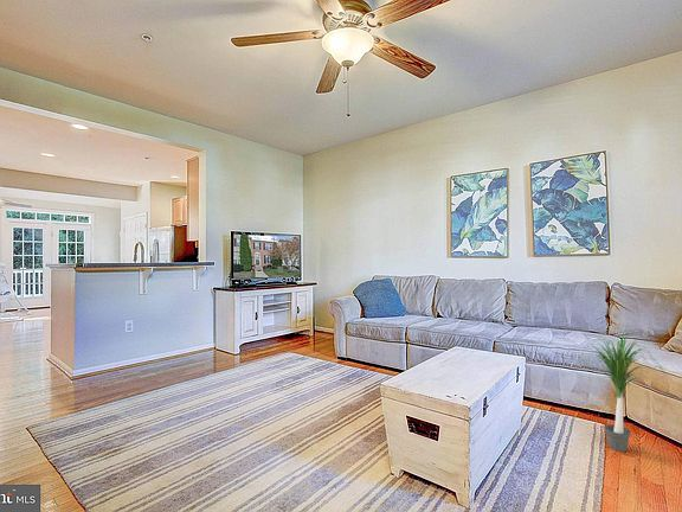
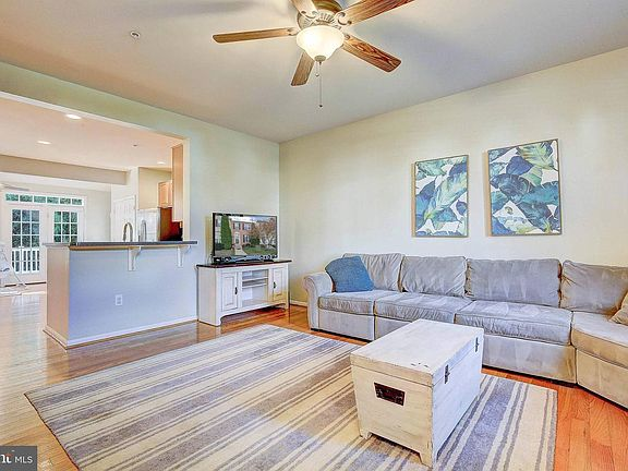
- potted plant (618, 385)
